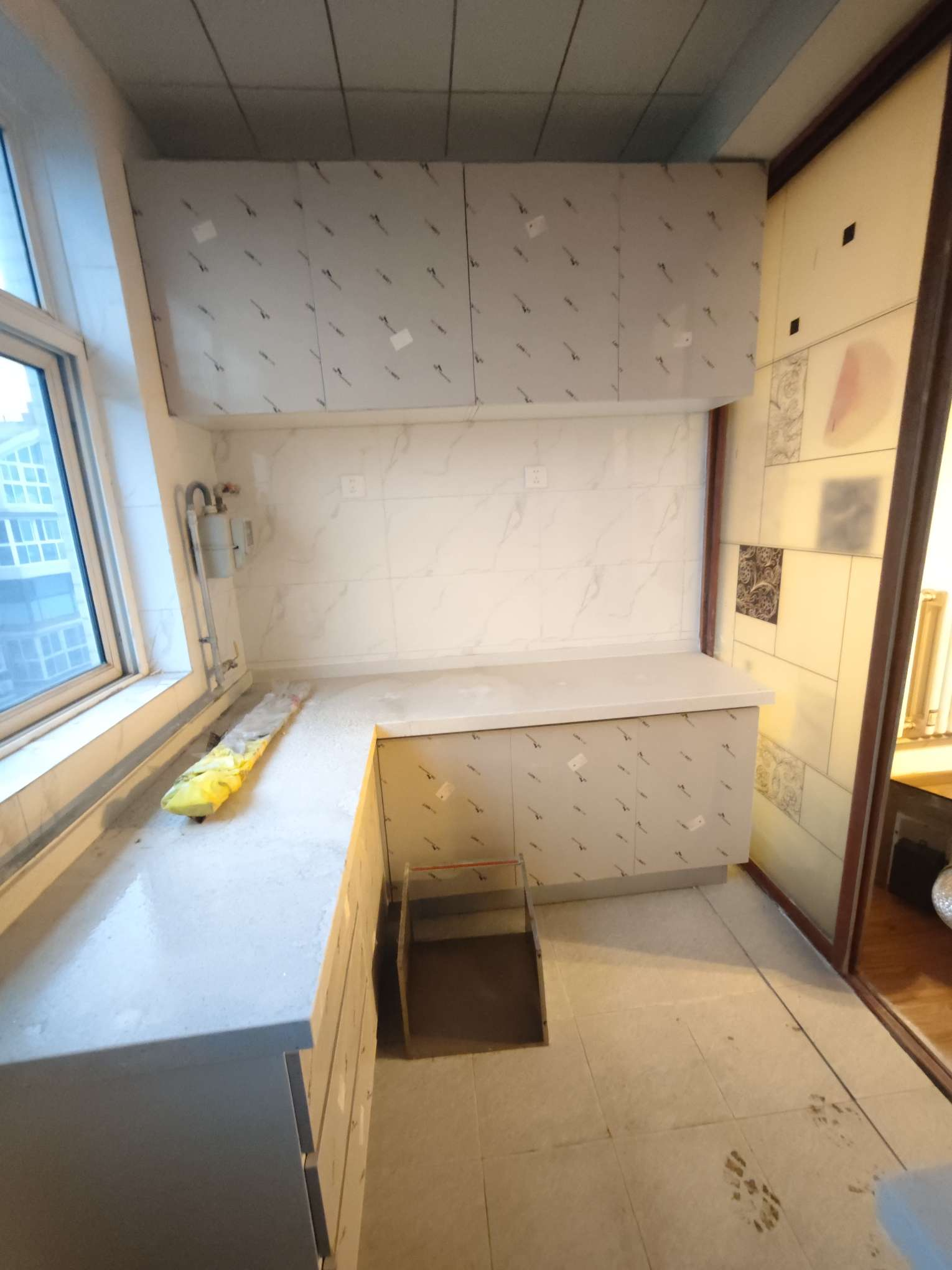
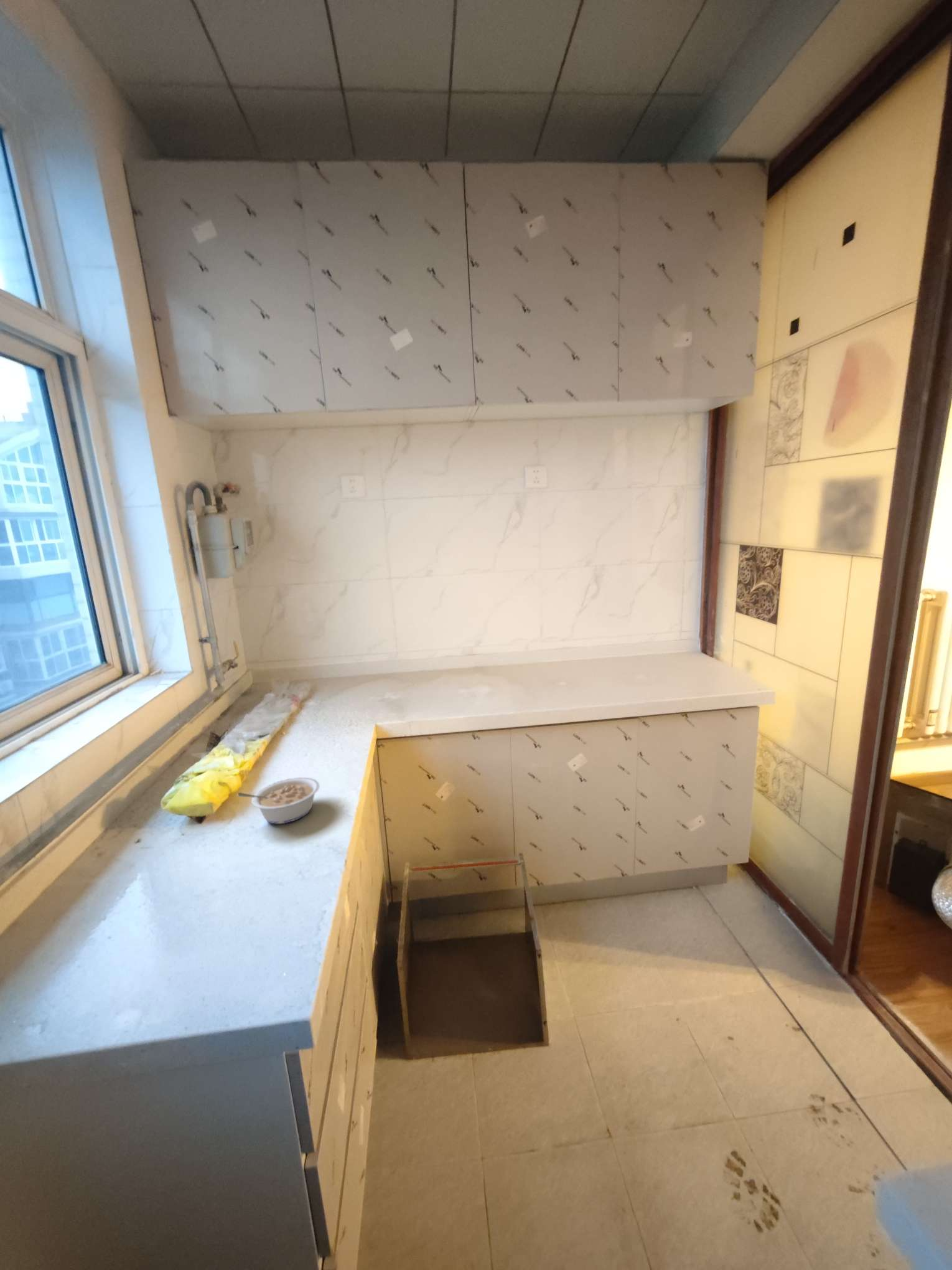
+ legume (284, 801)
